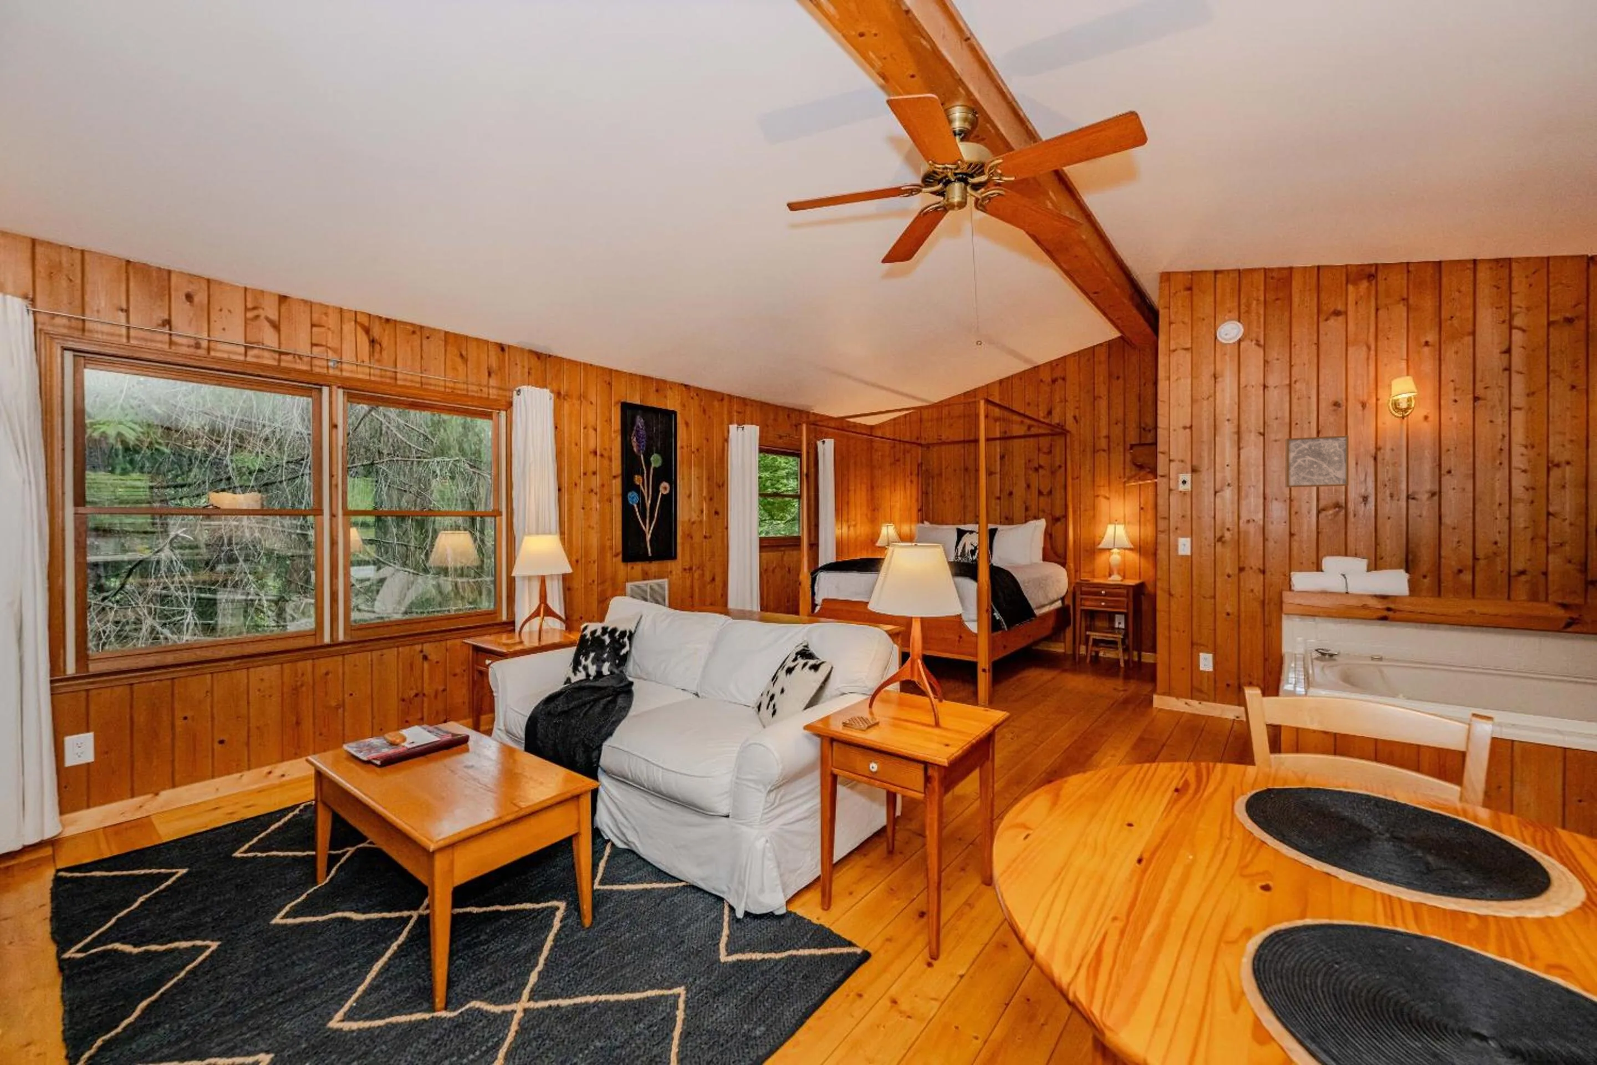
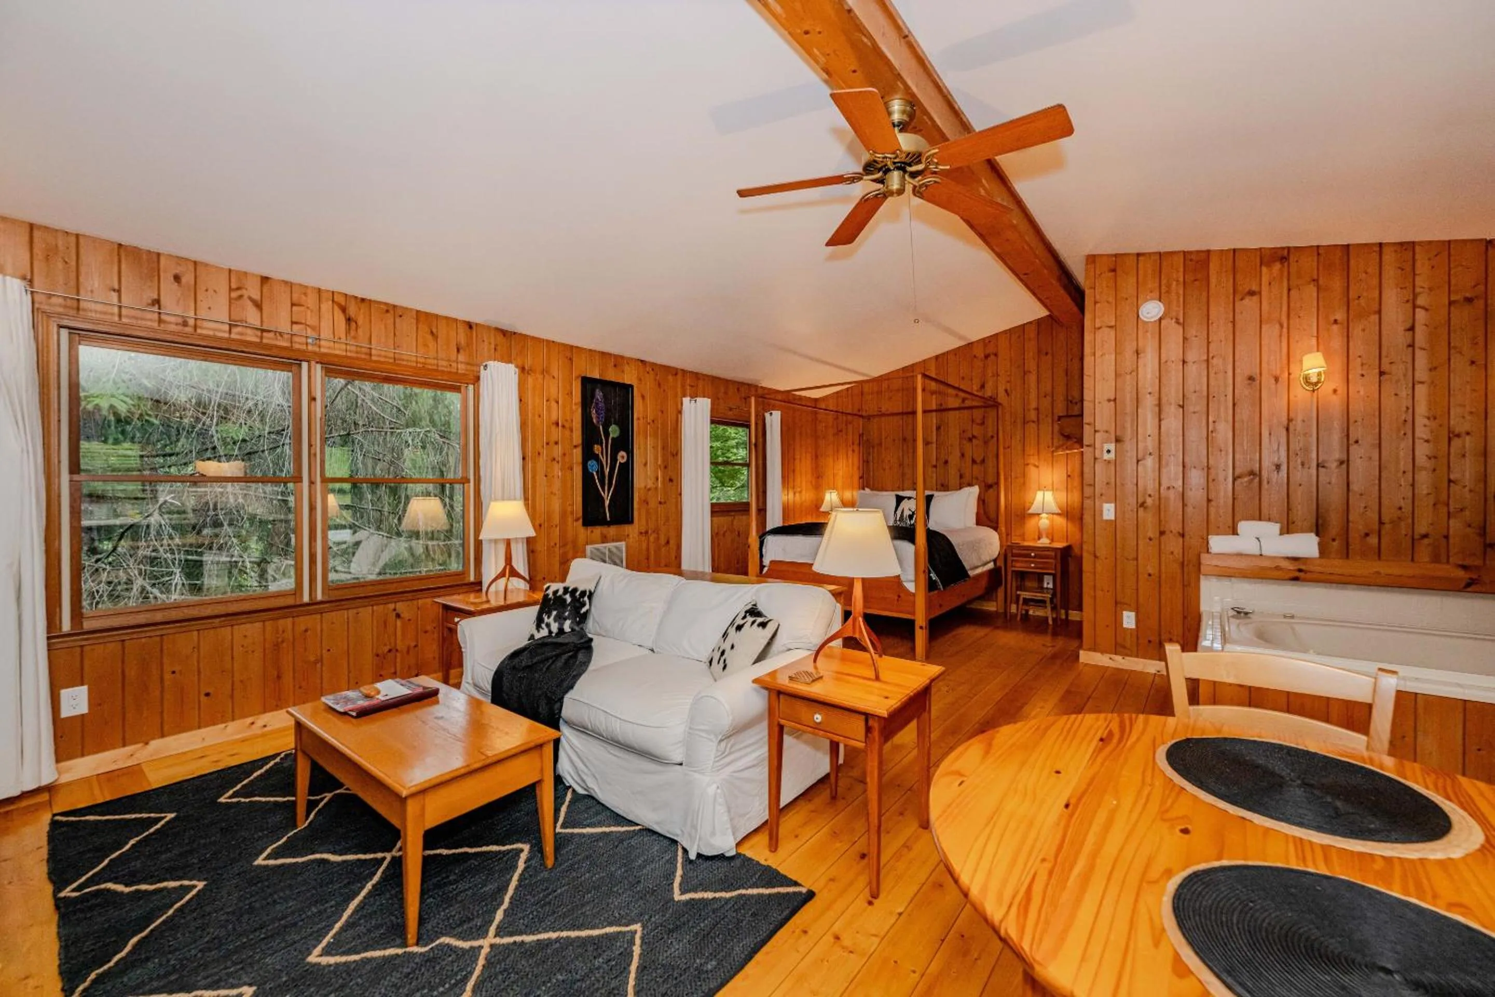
- wall art (1315, 462)
